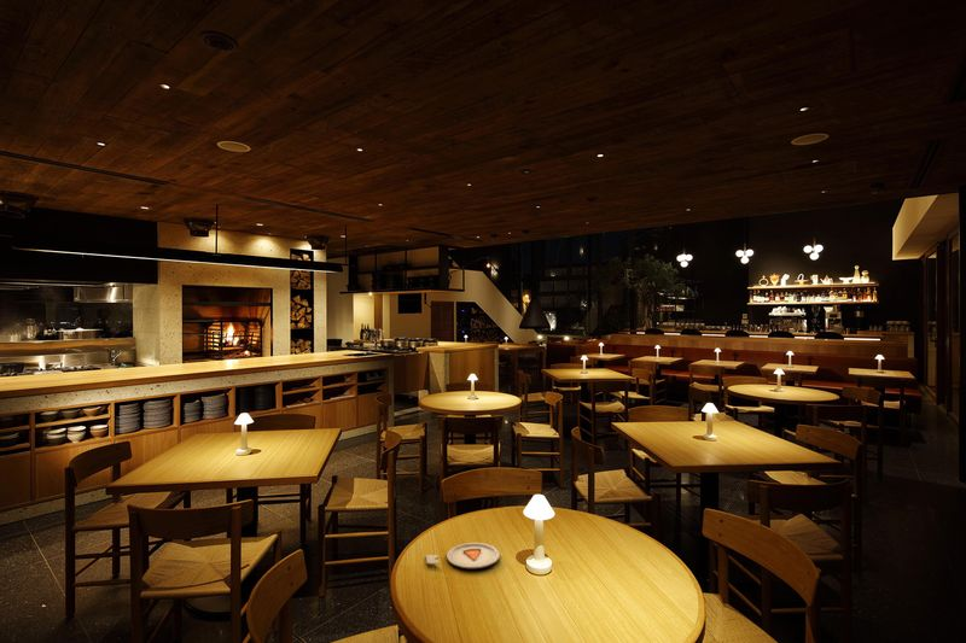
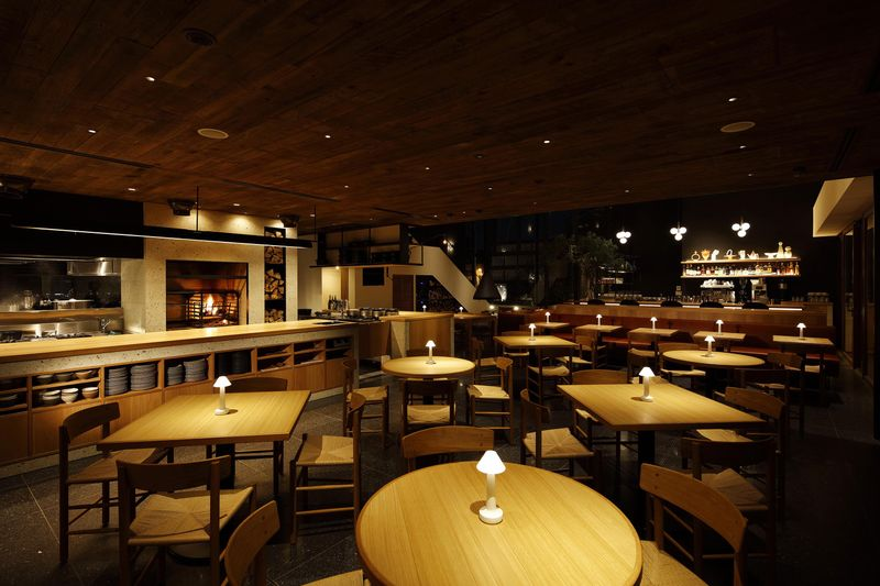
- dinner plate (462, 555)
